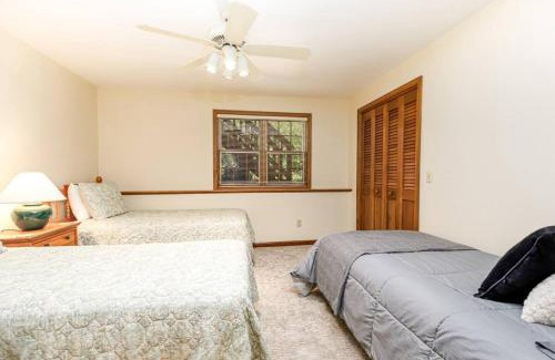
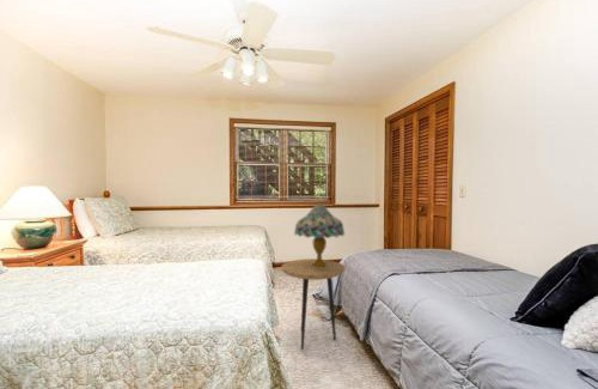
+ table lamp (319, 232)
+ side table (306, 302)
